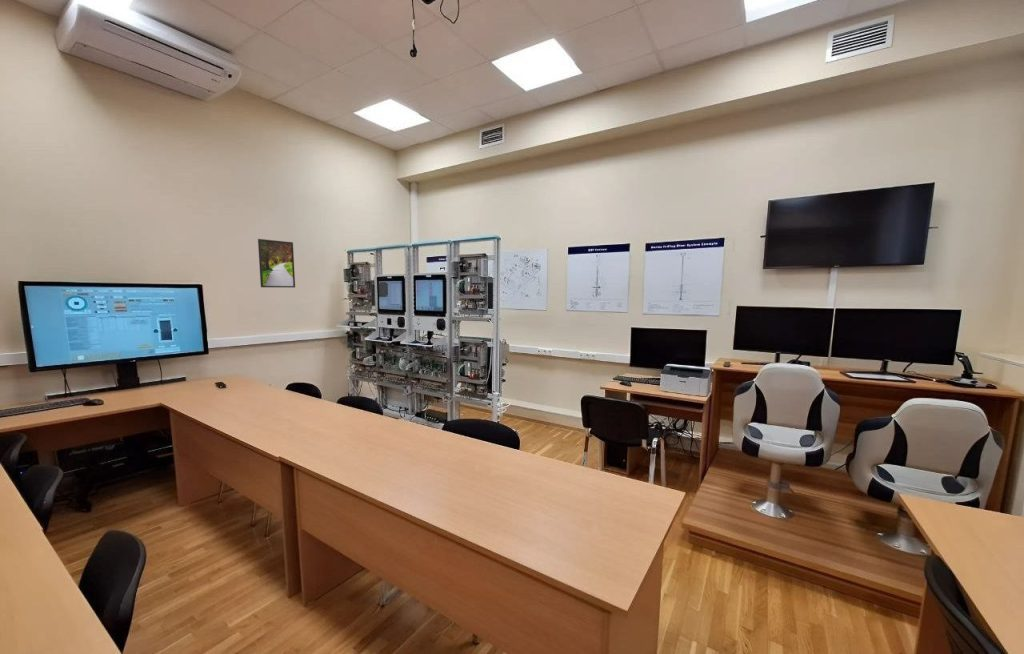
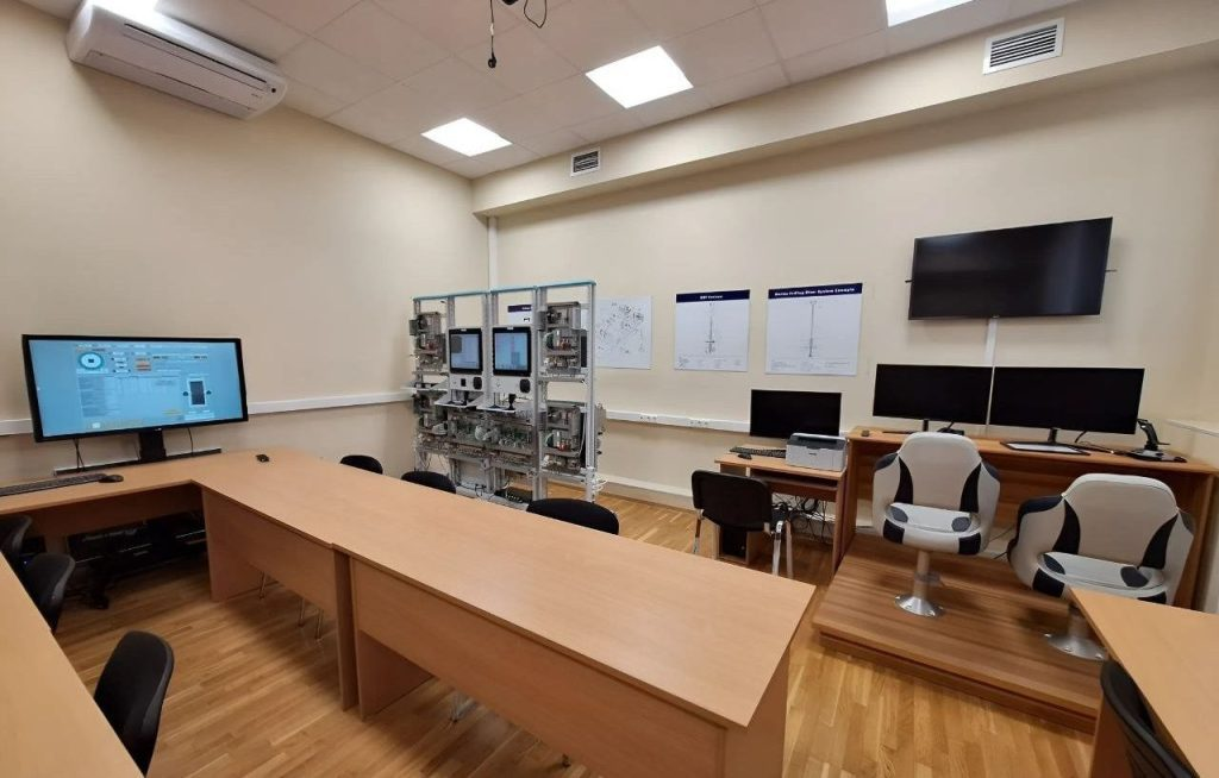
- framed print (277, 264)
